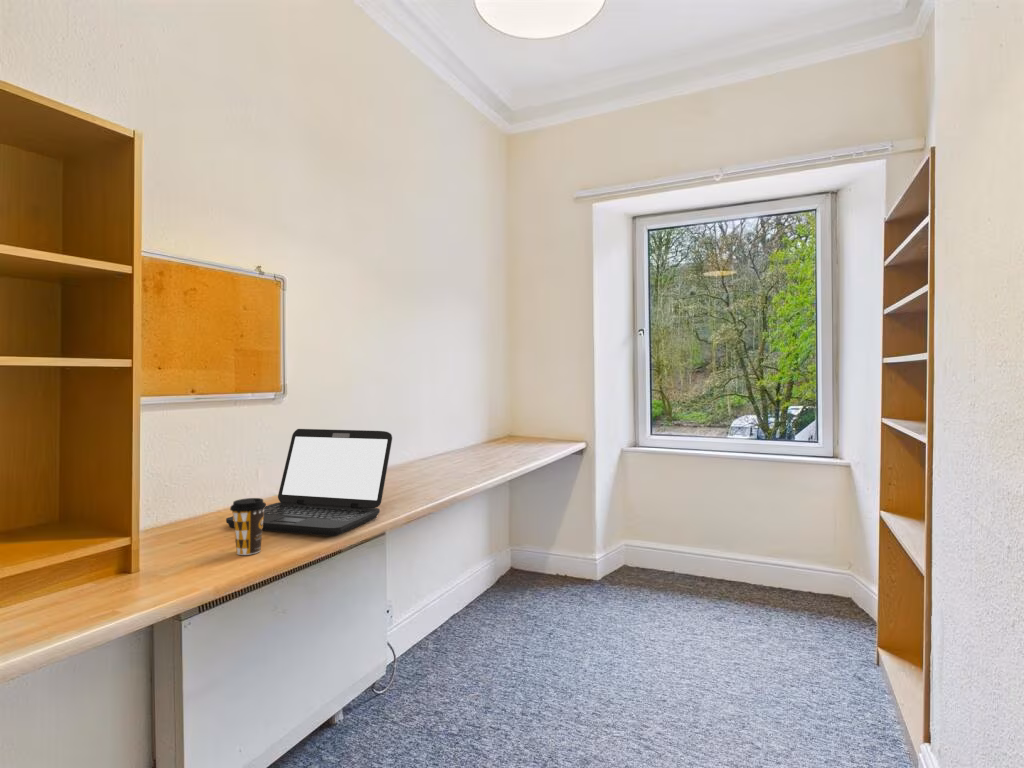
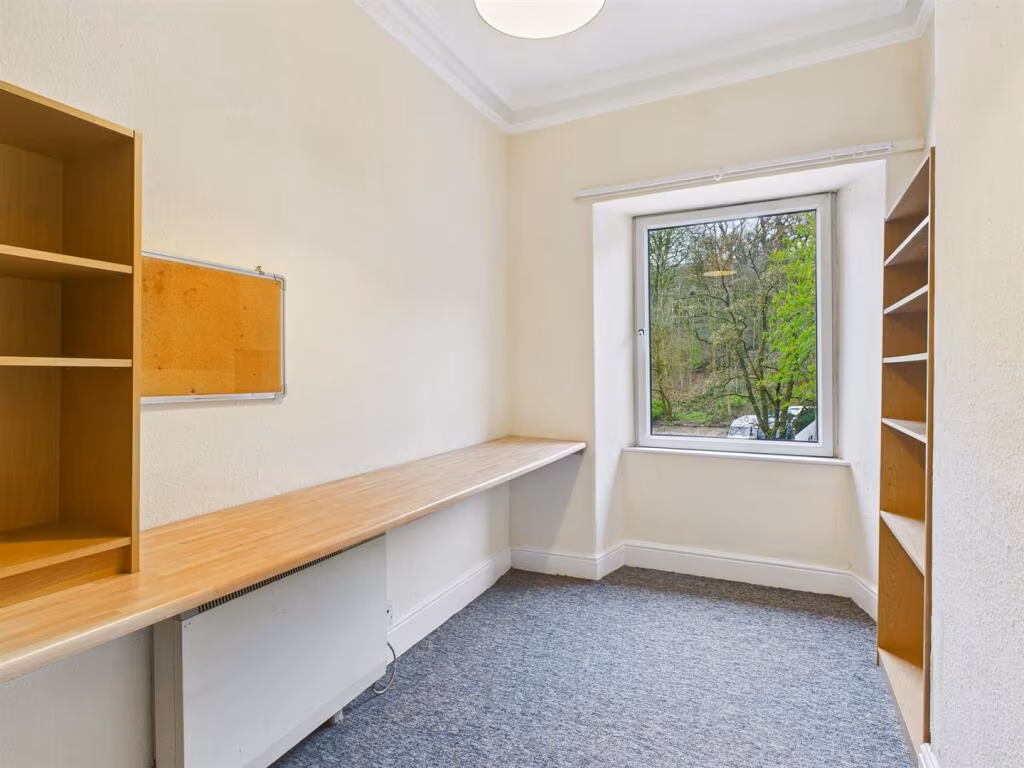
- laptop (313, 476)
- coffee cup (248, 526)
